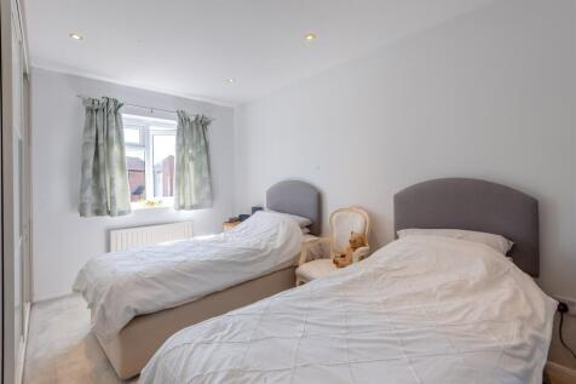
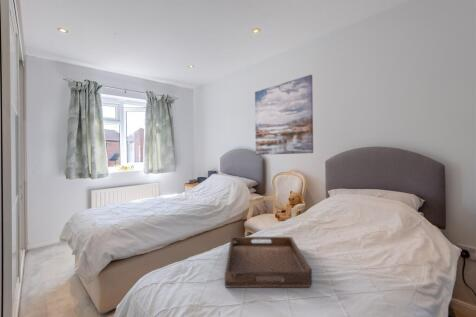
+ wall art (281, 119)
+ serving tray (264, 257)
